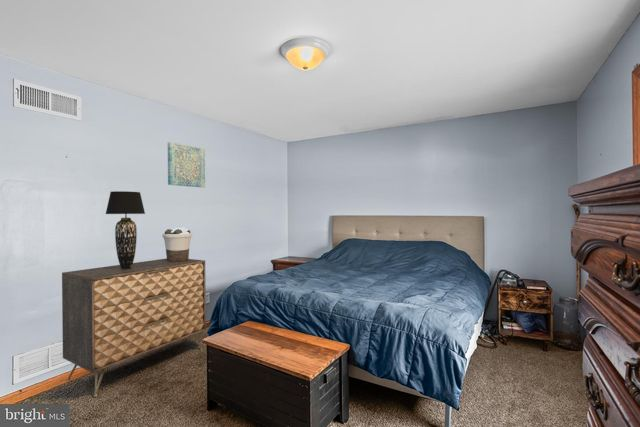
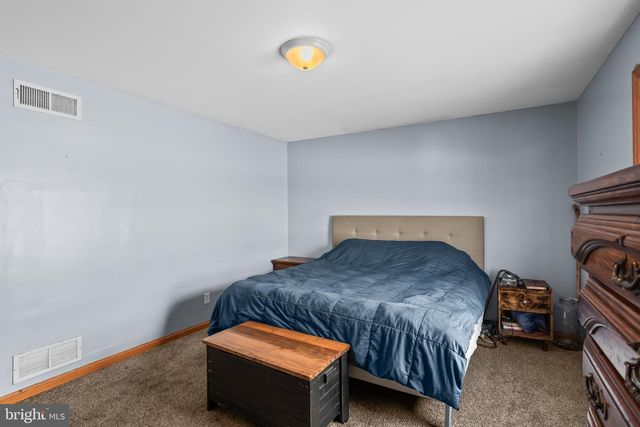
- potted plant (177, 243)
- table lamp (126, 229)
- dresser (141, 314)
- wall art (187, 166)
